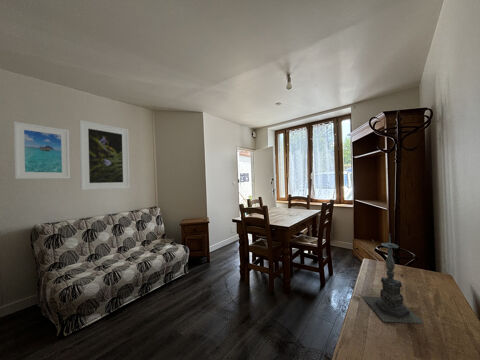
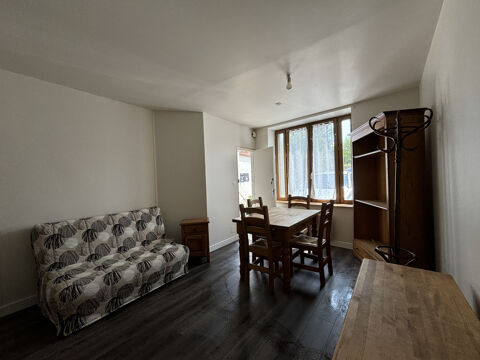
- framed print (106, 157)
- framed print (44, 152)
- candle holder (389, 271)
